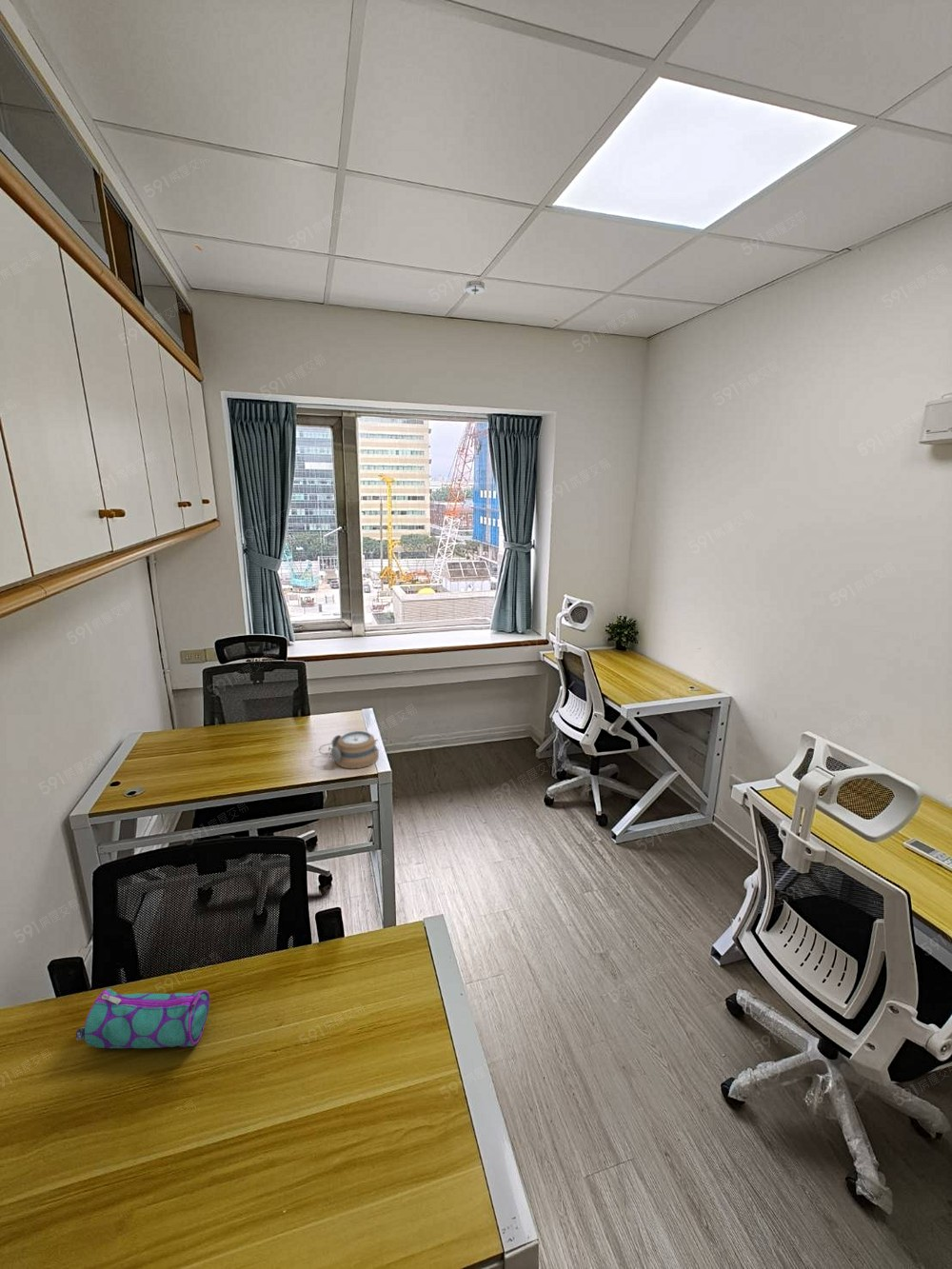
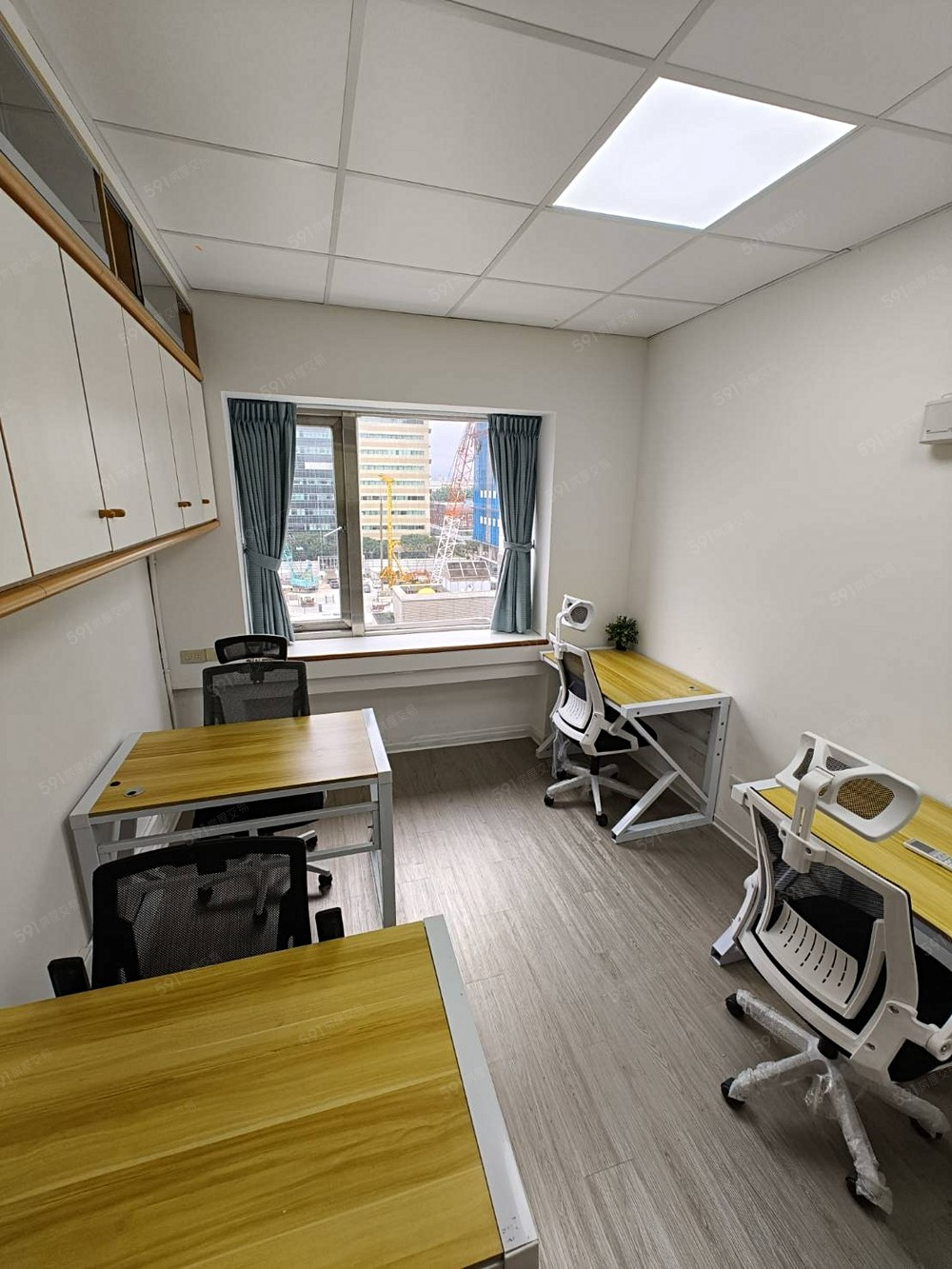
- pencil case (148, 1017)
- alarm clock (348, 748)
- smoke detector (474, 287)
